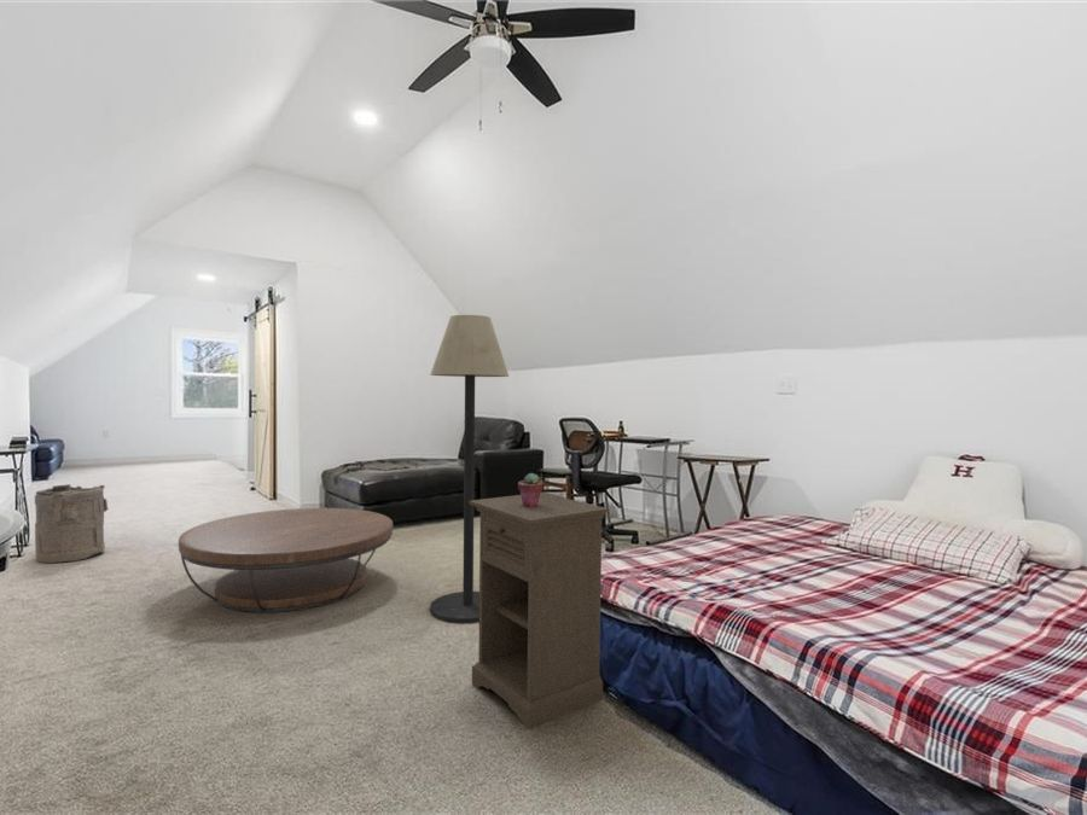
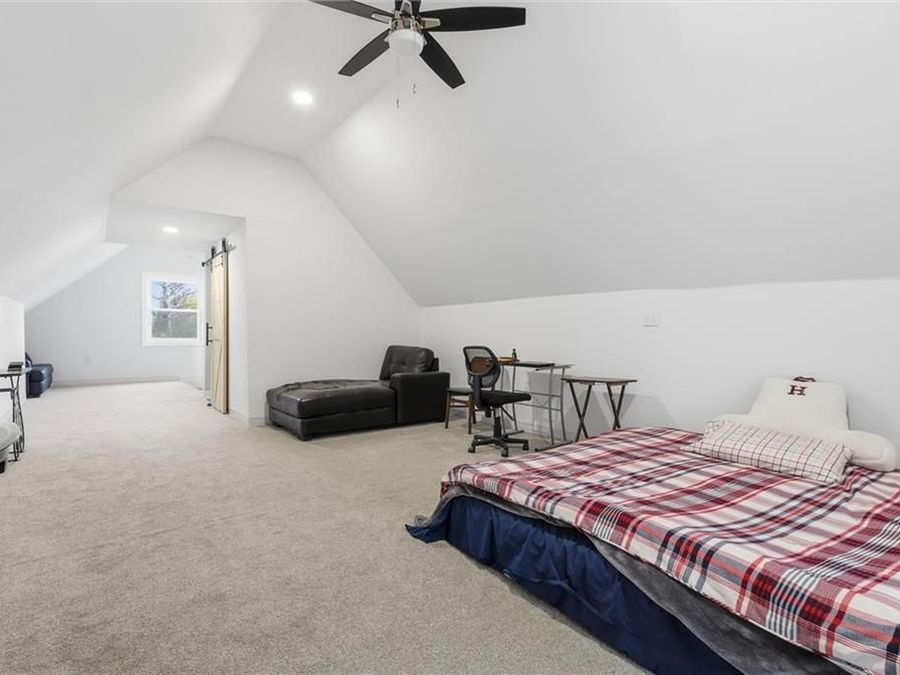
- nightstand (535, 598)
- potted succulent (530, 488)
- coffee table (292, 557)
- laundry hamper (74, 519)
- floor lamp (469, 464)
